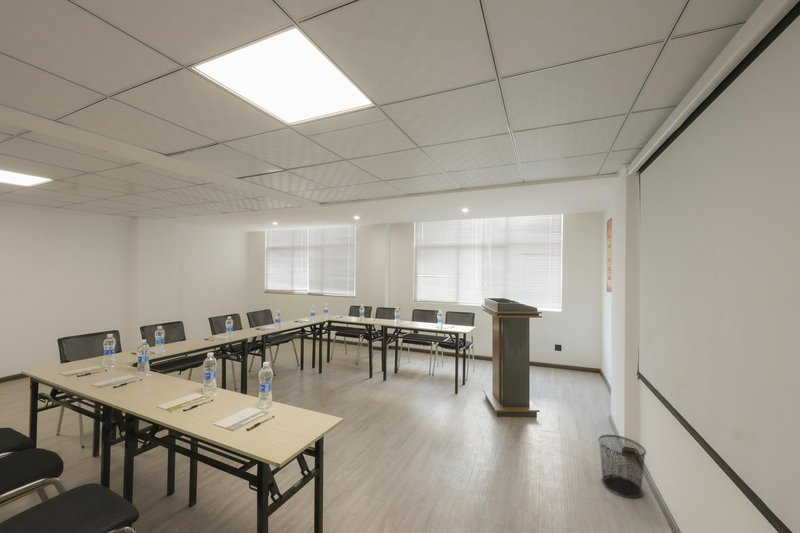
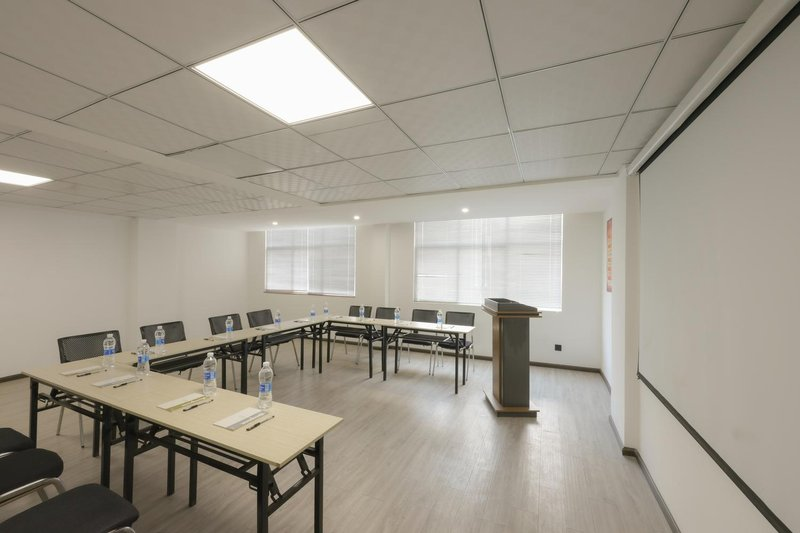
- waste bin (621, 465)
